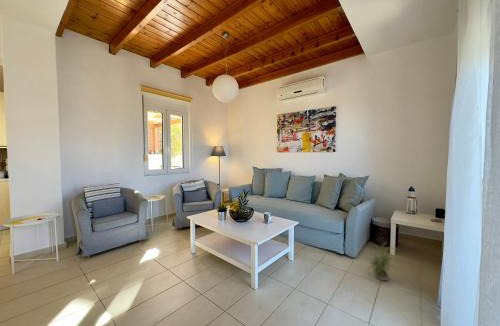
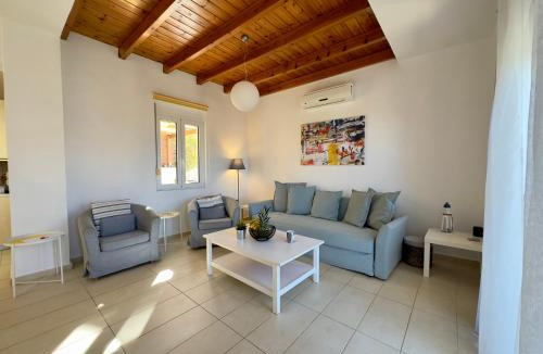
- potted plant (383, 262)
